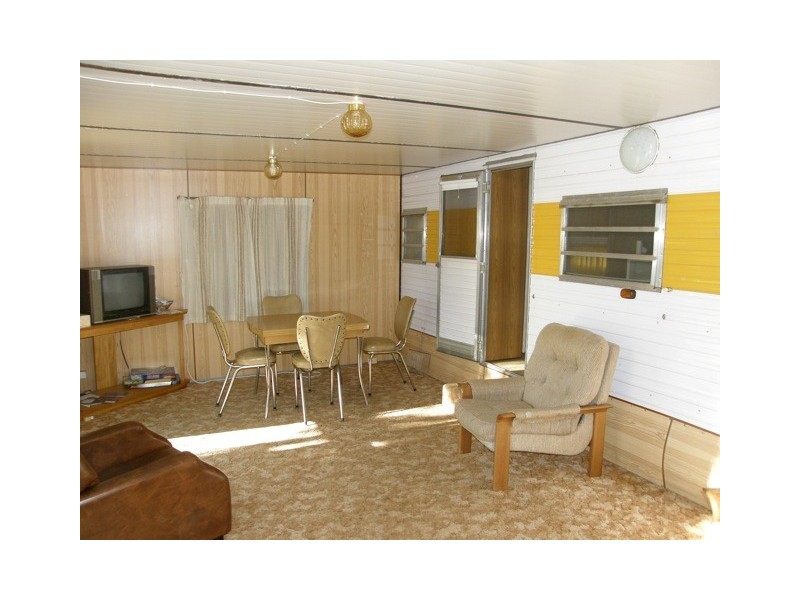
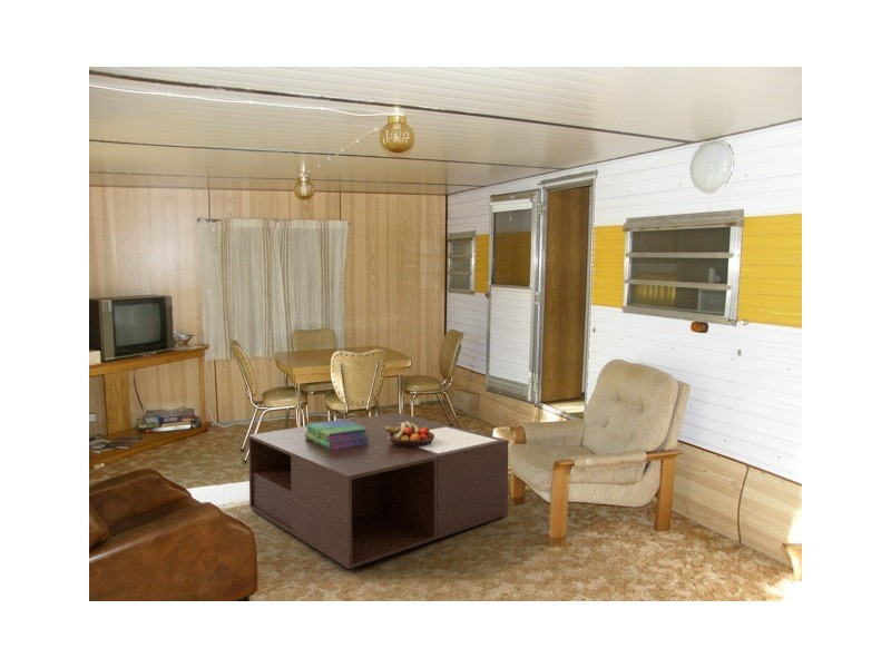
+ fruit bowl (411, 433)
+ coffee table (376, 475)
+ stack of books (336, 434)
